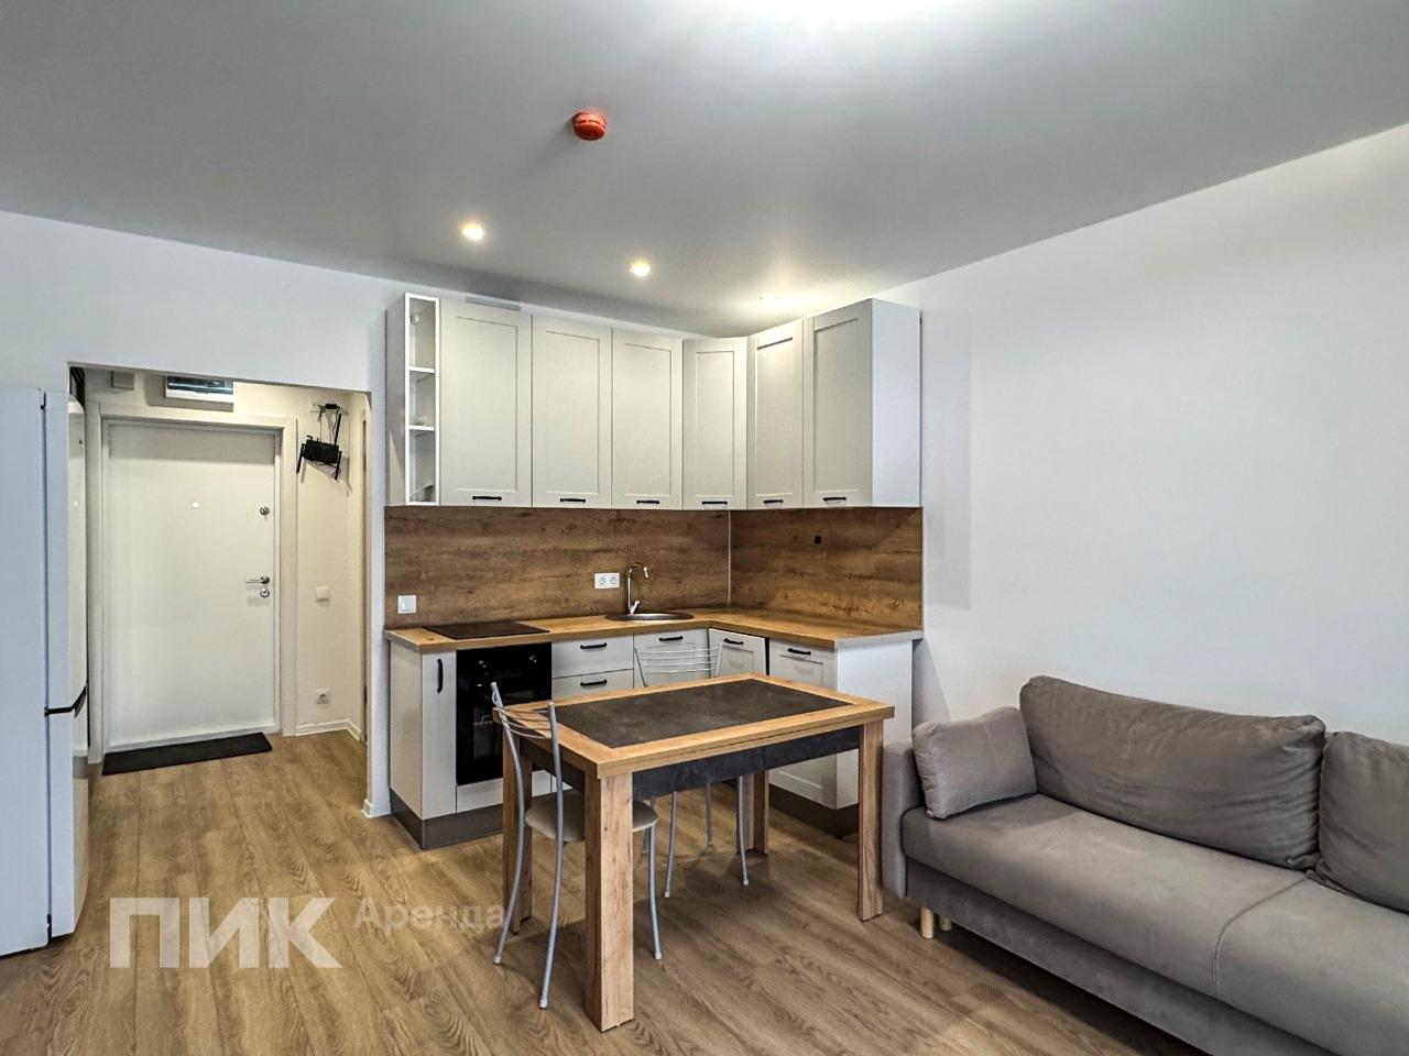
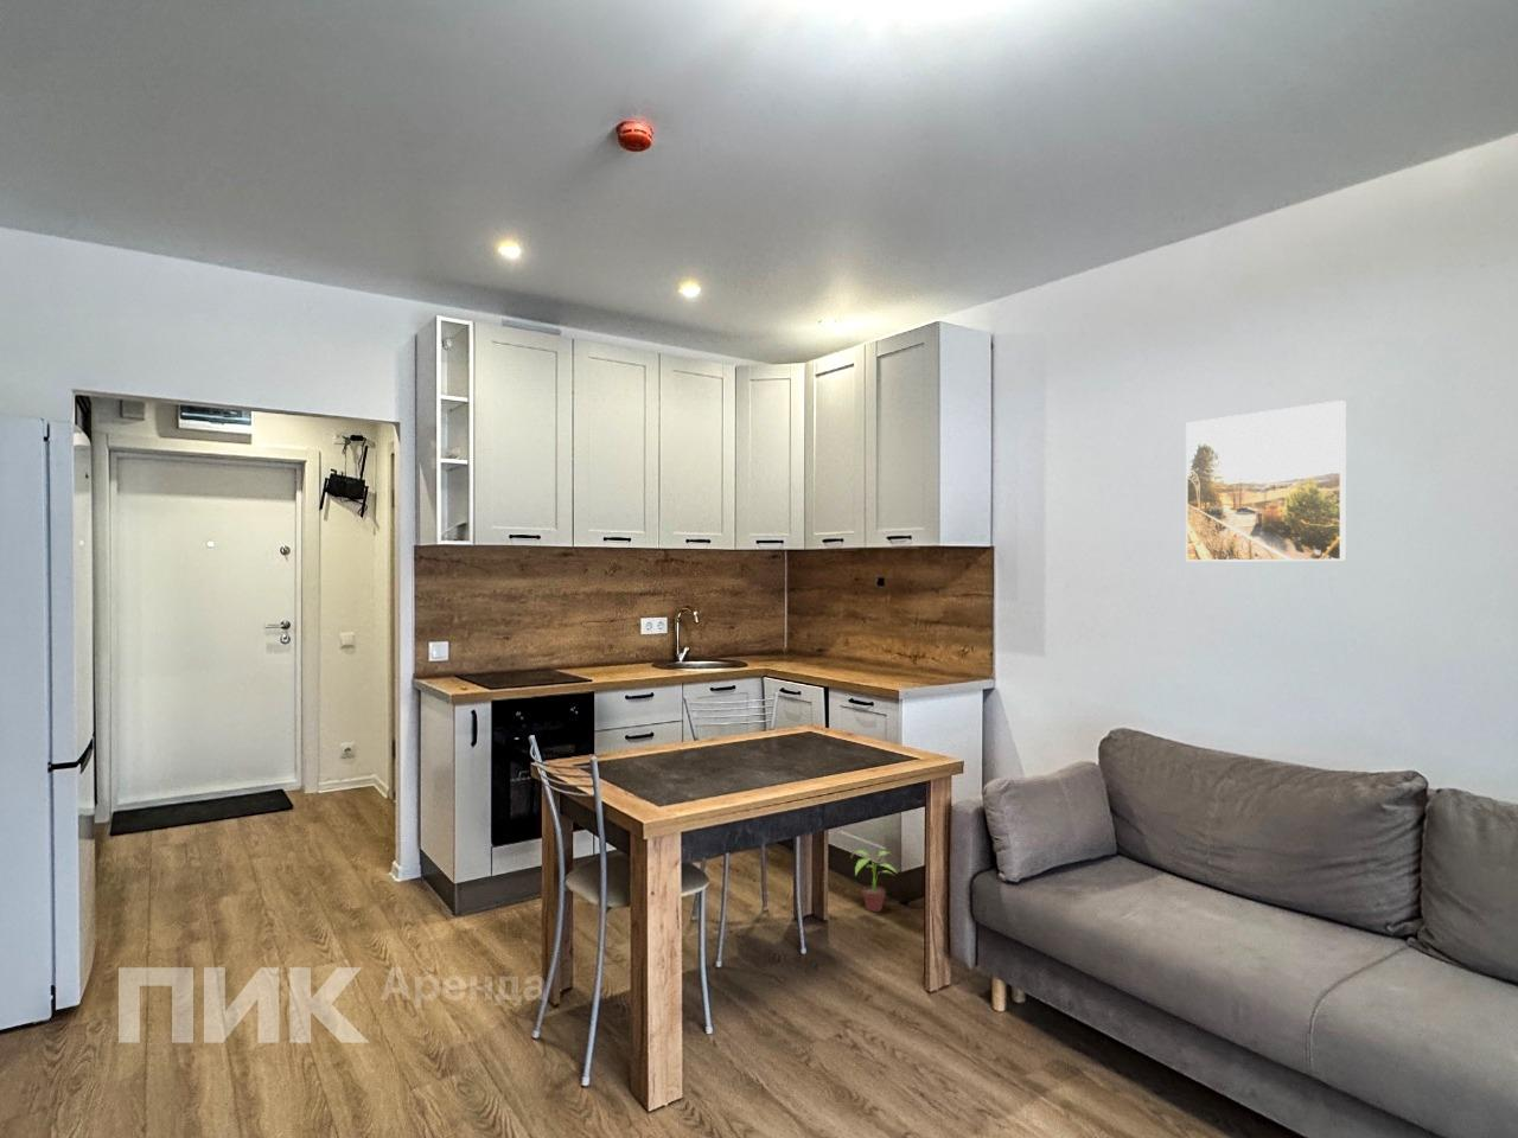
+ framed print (1260, 487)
+ potted plant (874, 881)
